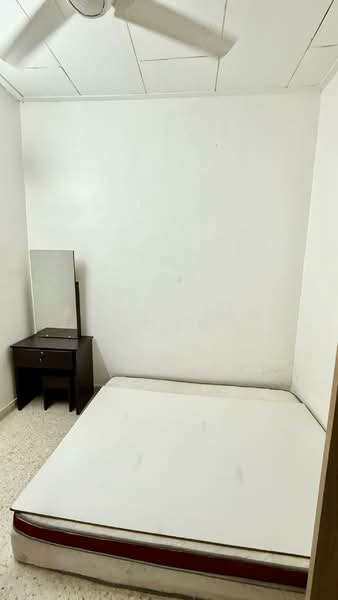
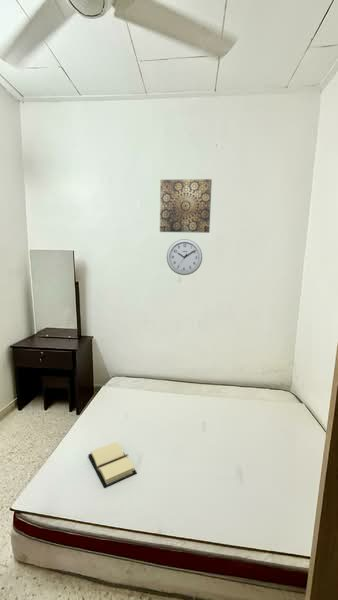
+ book (112, 460)
+ wall clock (184, 257)
+ wall art (185, 206)
